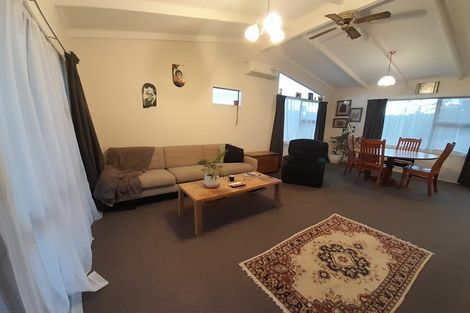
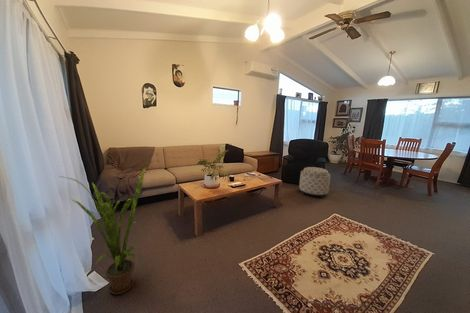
+ house plant (110, 235)
+ ottoman (314, 181)
